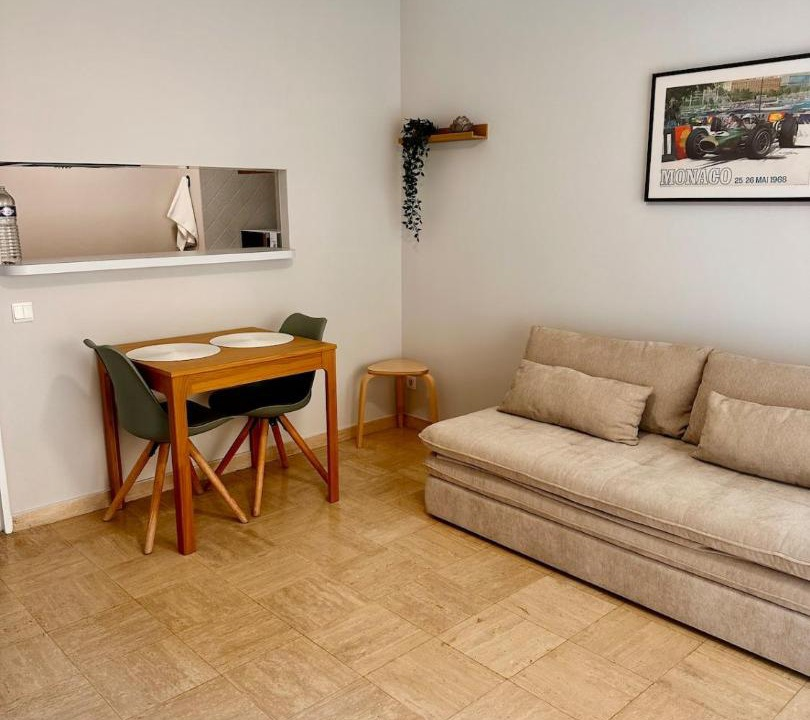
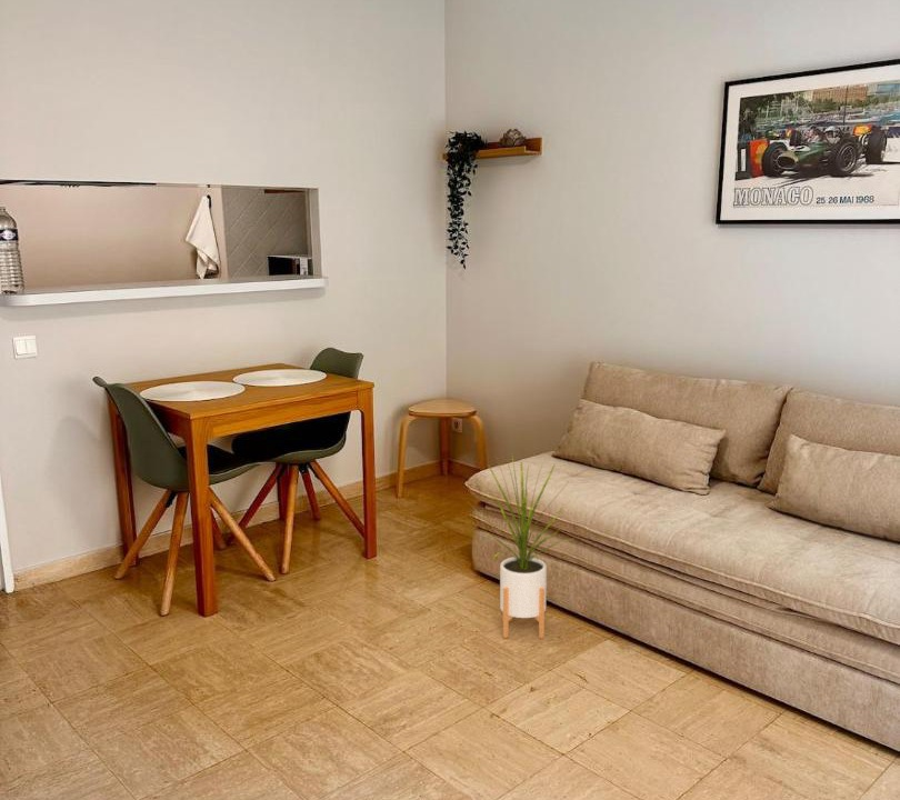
+ house plant (526, 544)
